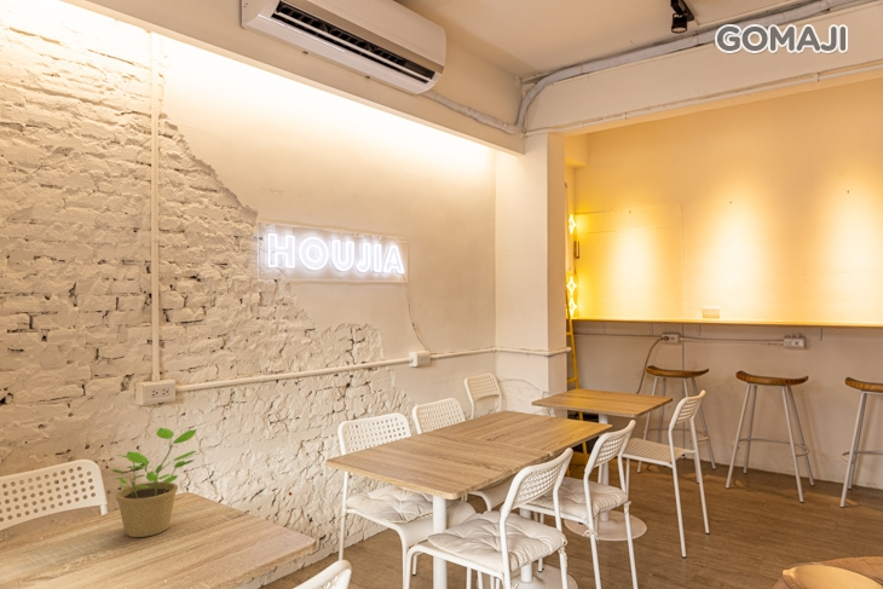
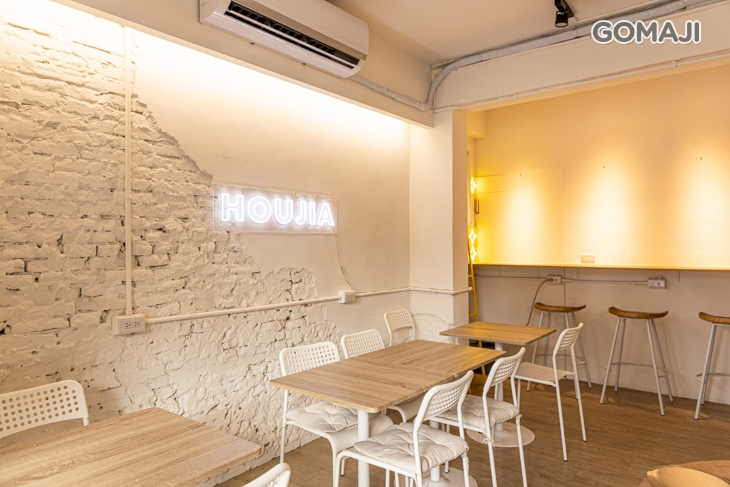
- potted plant (150, 483)
